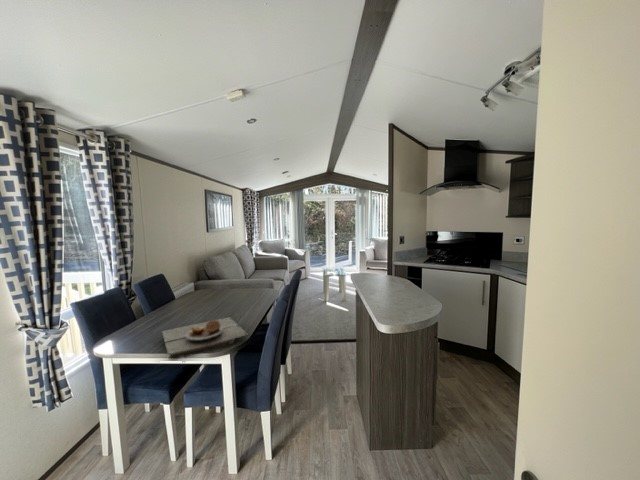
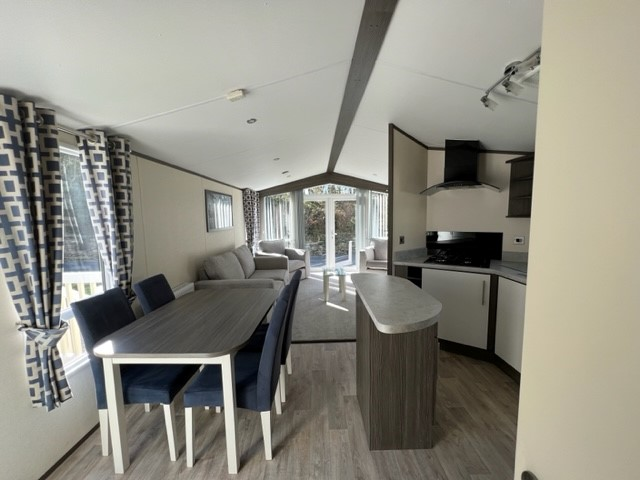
- plate (204, 329)
